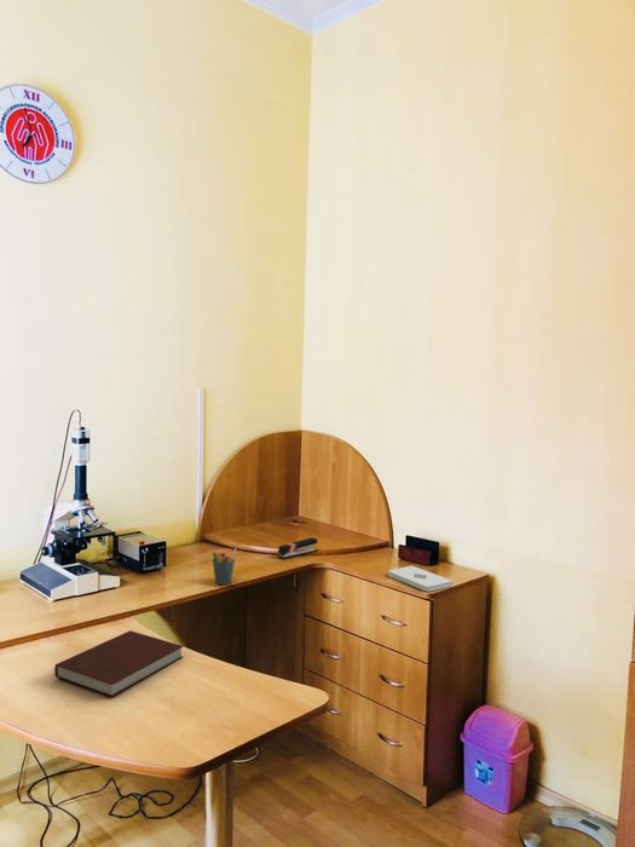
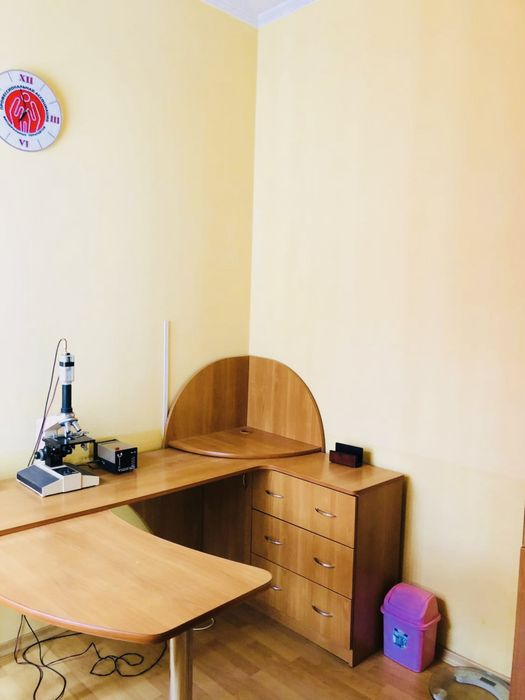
- pen holder (223, 564)
- stapler (298, 547)
- notebook (121, 661)
- notepad (418, 577)
